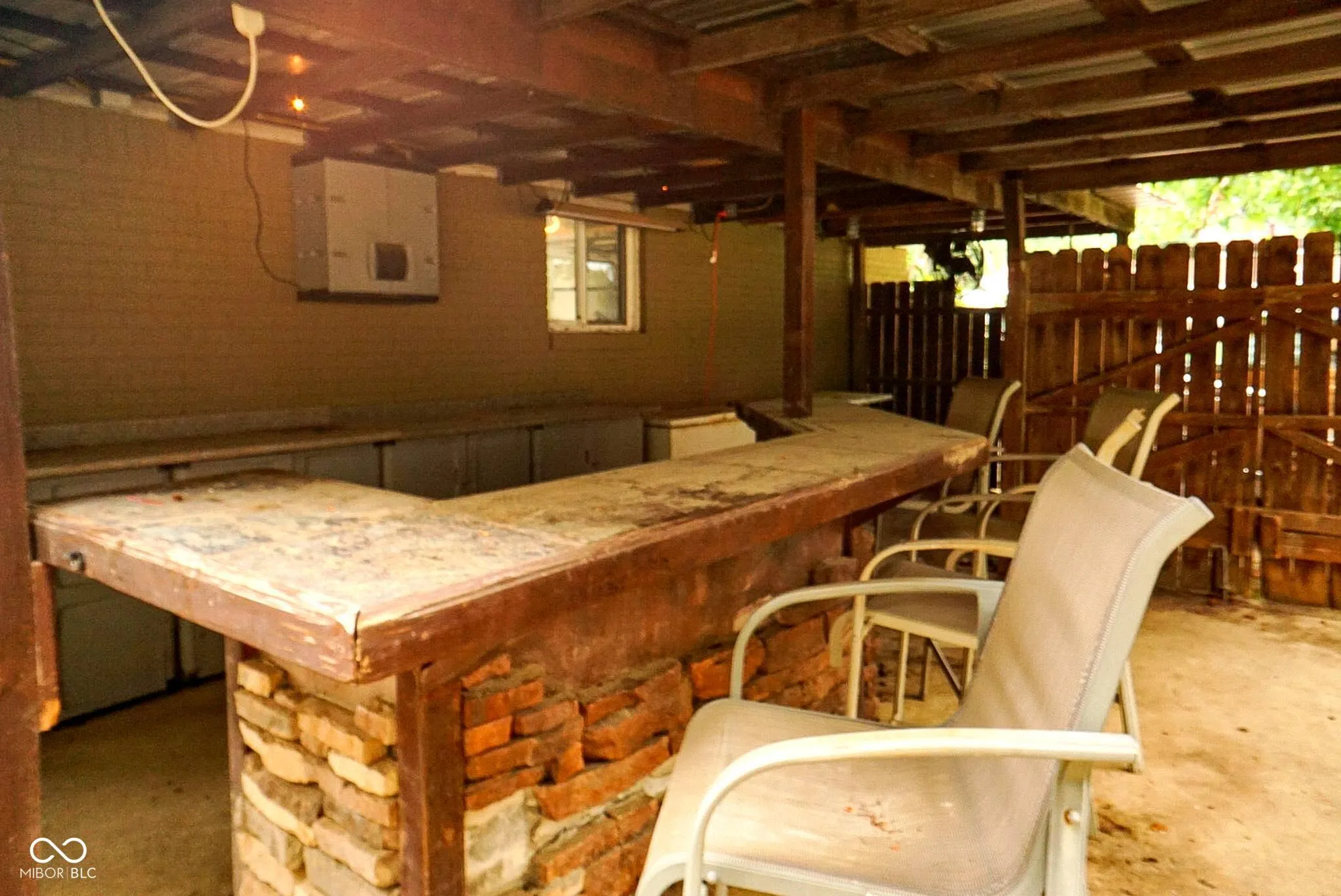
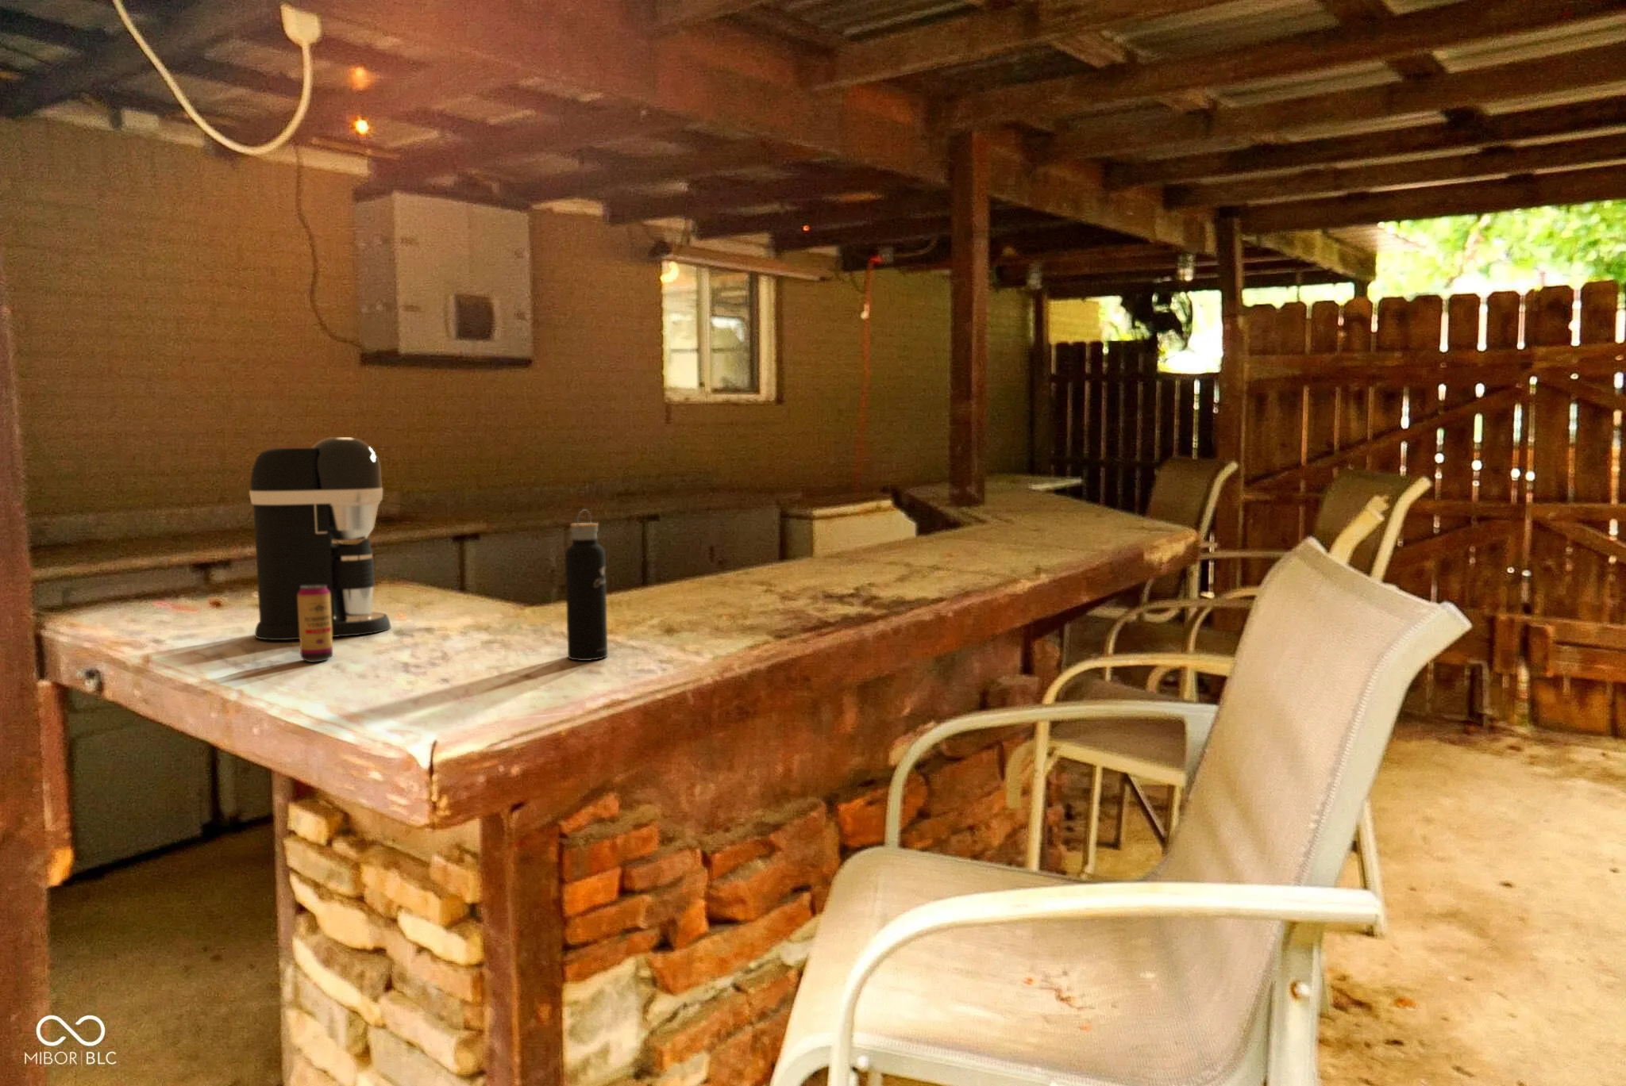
+ water bottle (586, 583)
+ coffee maker (319, 535)
+ beer can (315, 623)
